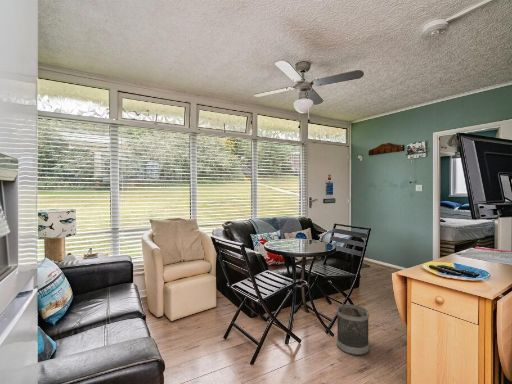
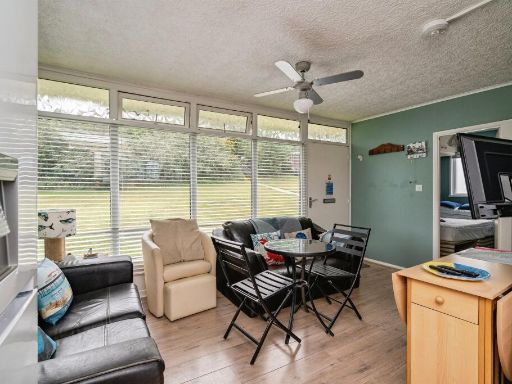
- wastebasket (352, 328)
